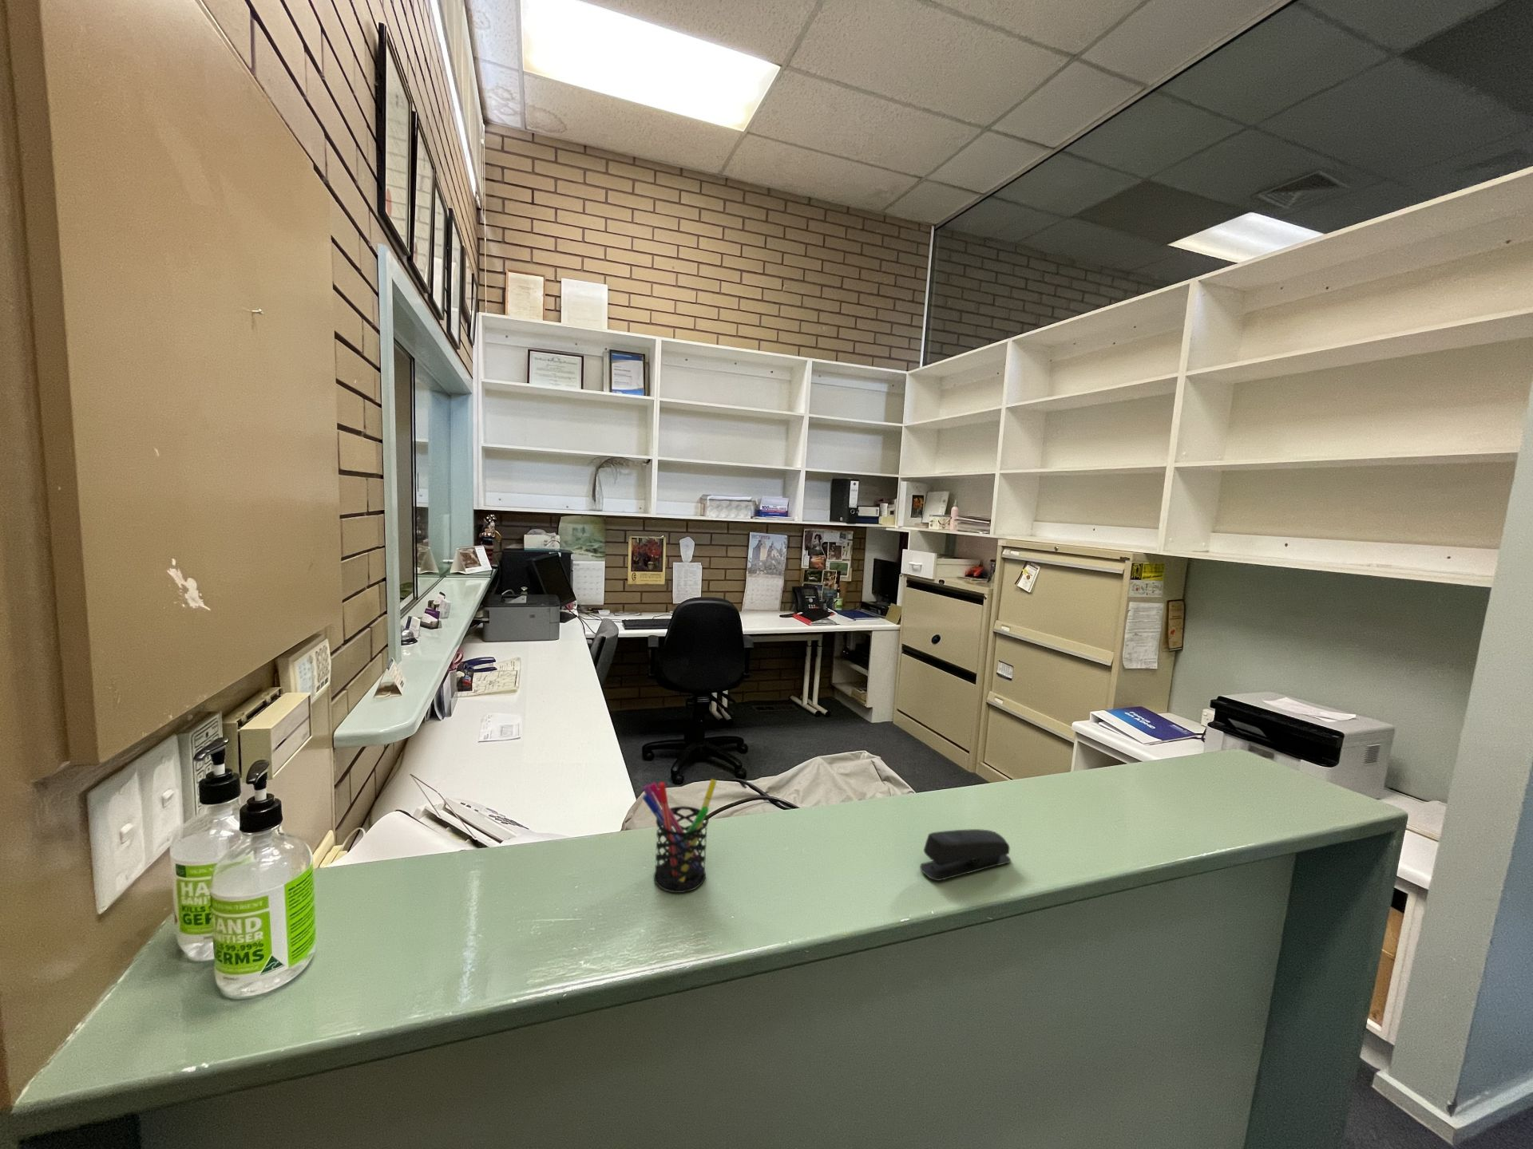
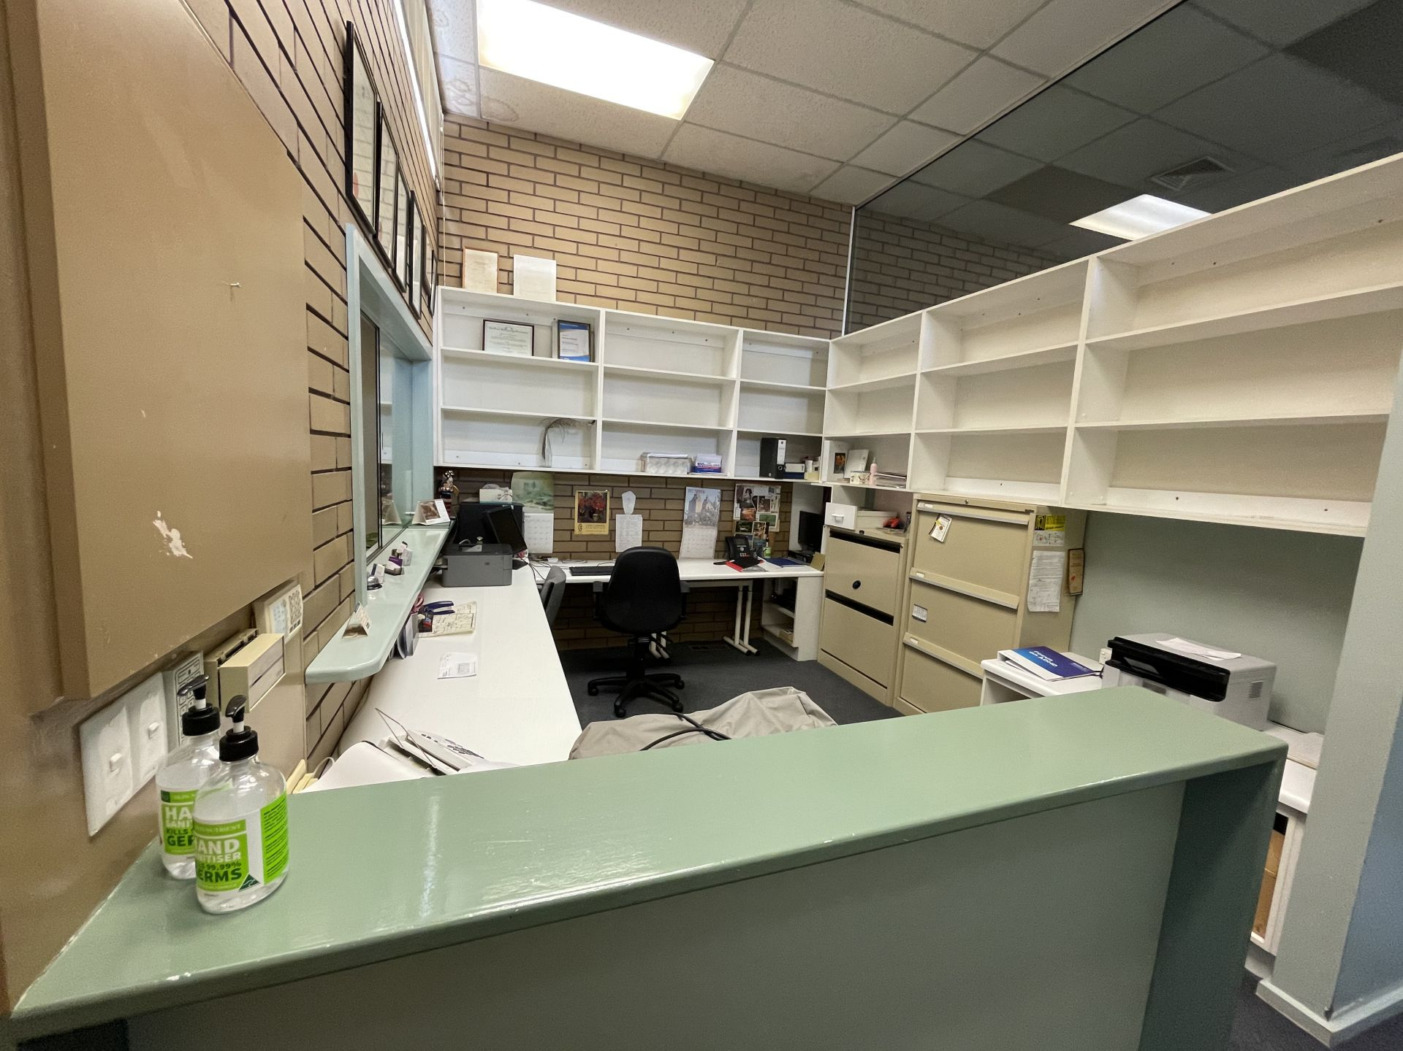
- stapler (968, 846)
- pen holder (683, 830)
